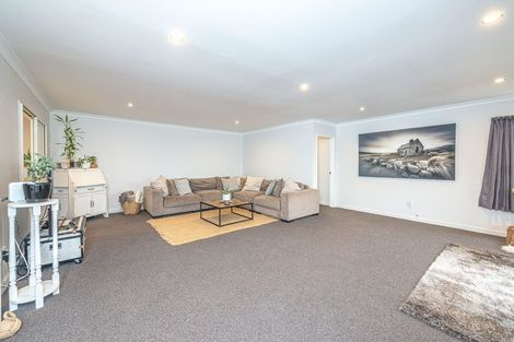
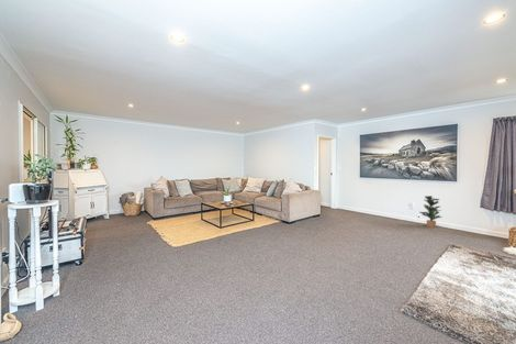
+ potted plant (431, 210)
